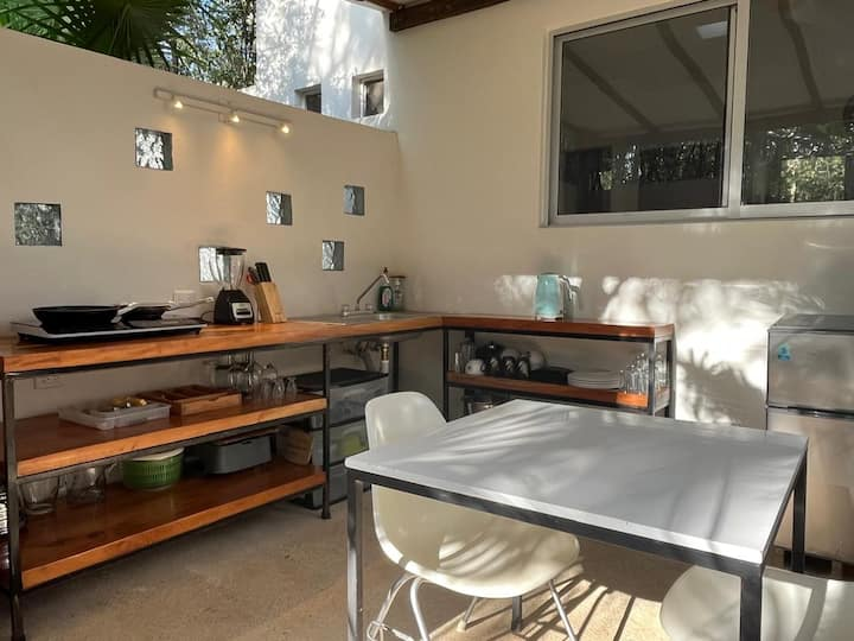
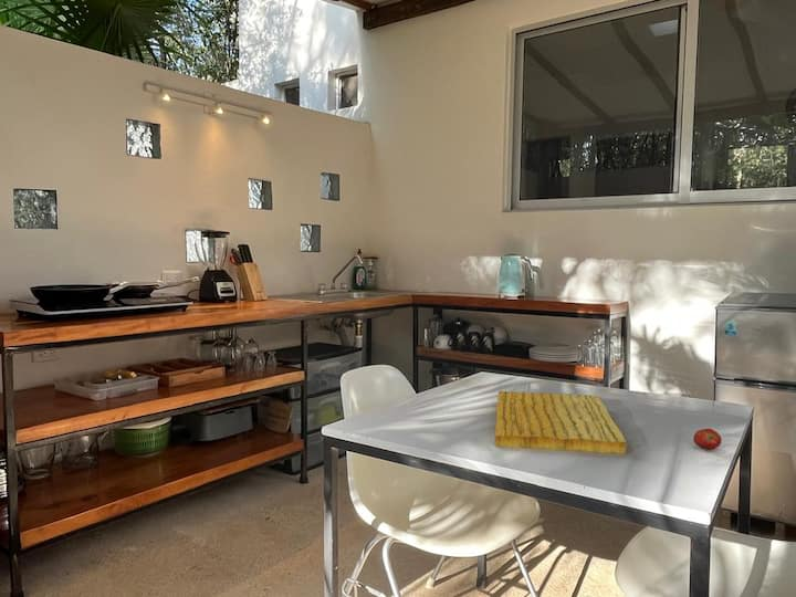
+ cutting board (552, 416)
+ fruit (705, 438)
